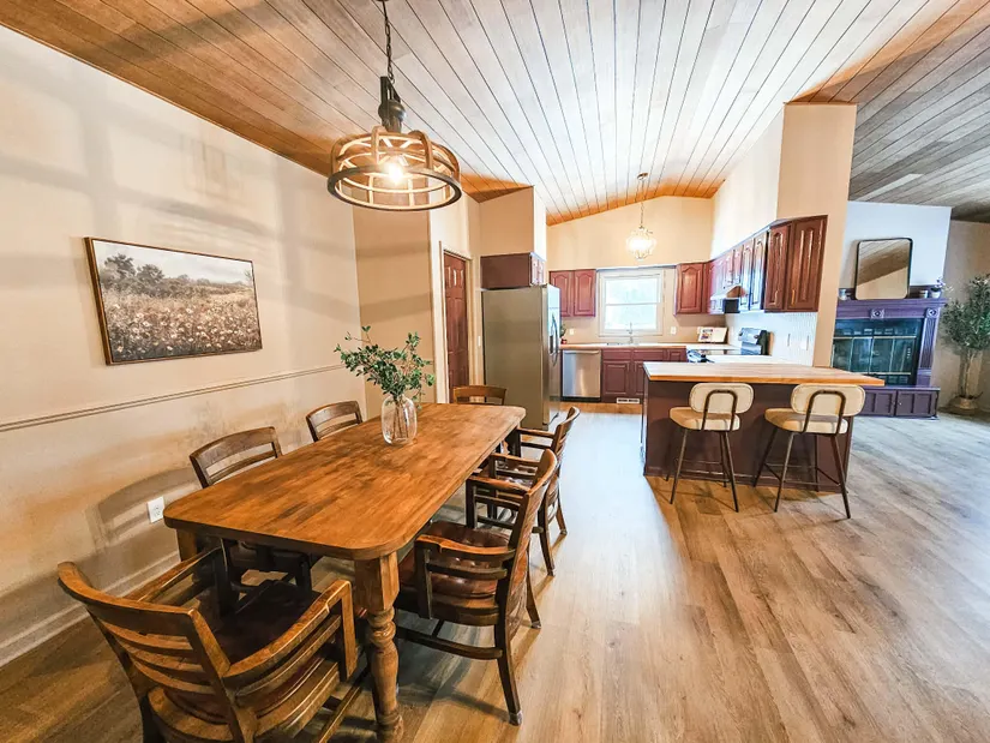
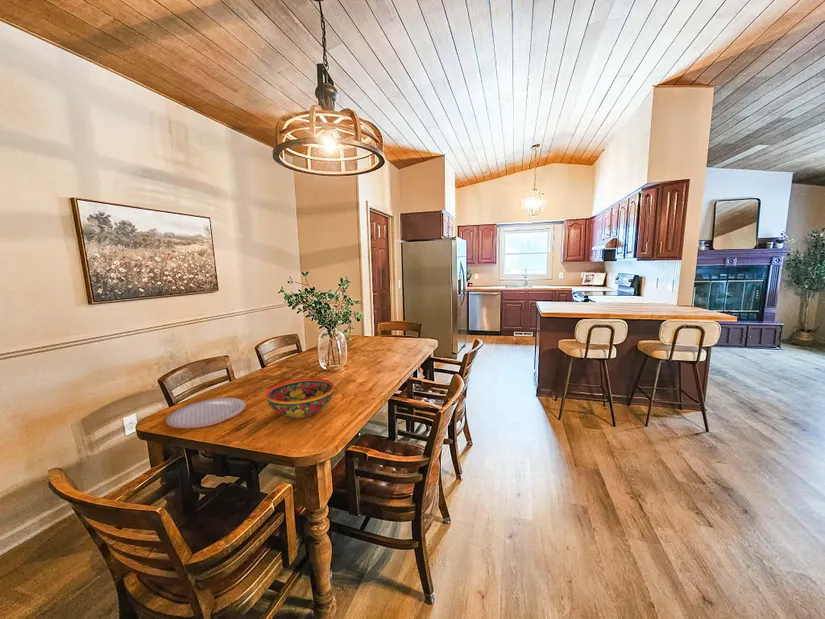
+ plate (208, 413)
+ bowl (301, 400)
